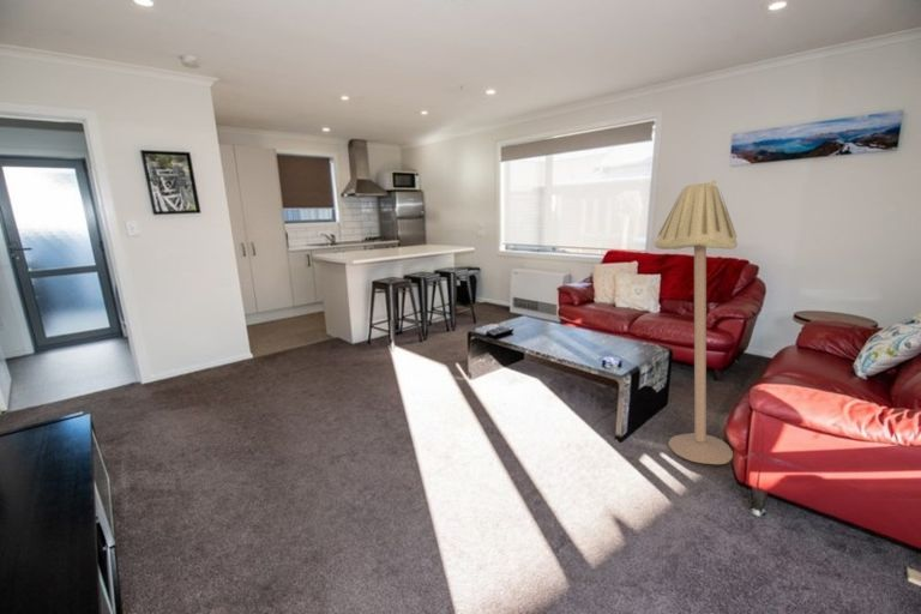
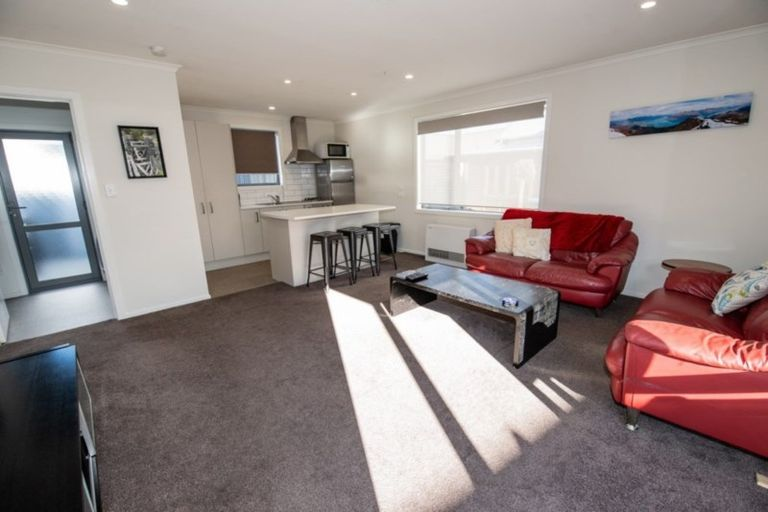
- floor lamp (696, 321)
